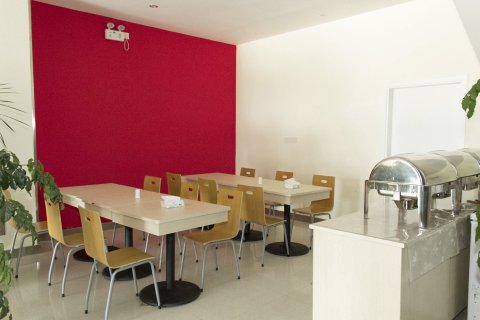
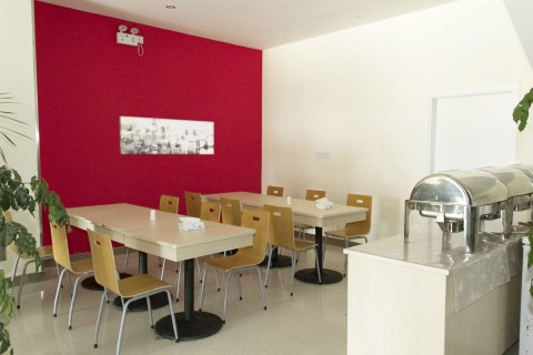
+ wall art (170, 136)
